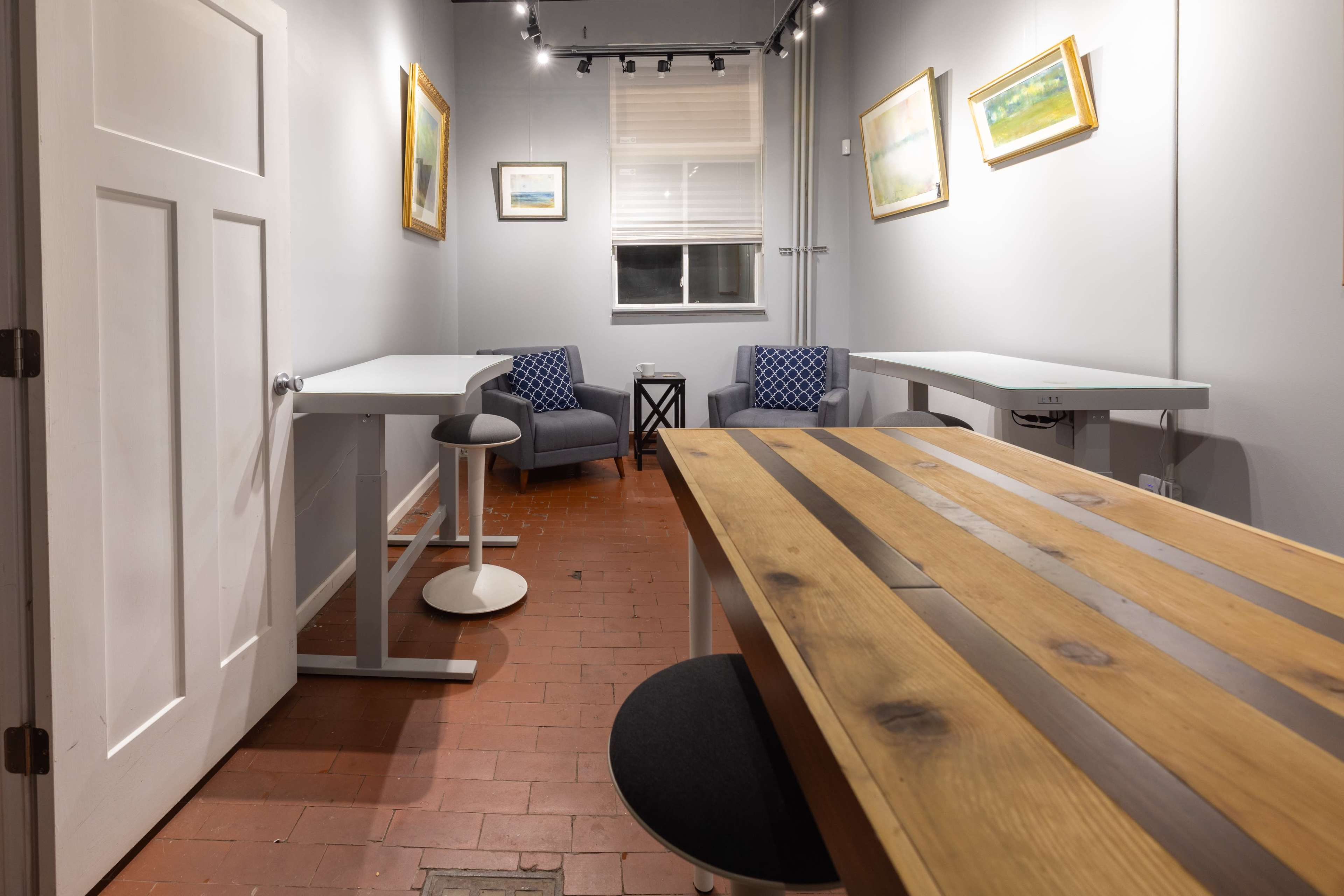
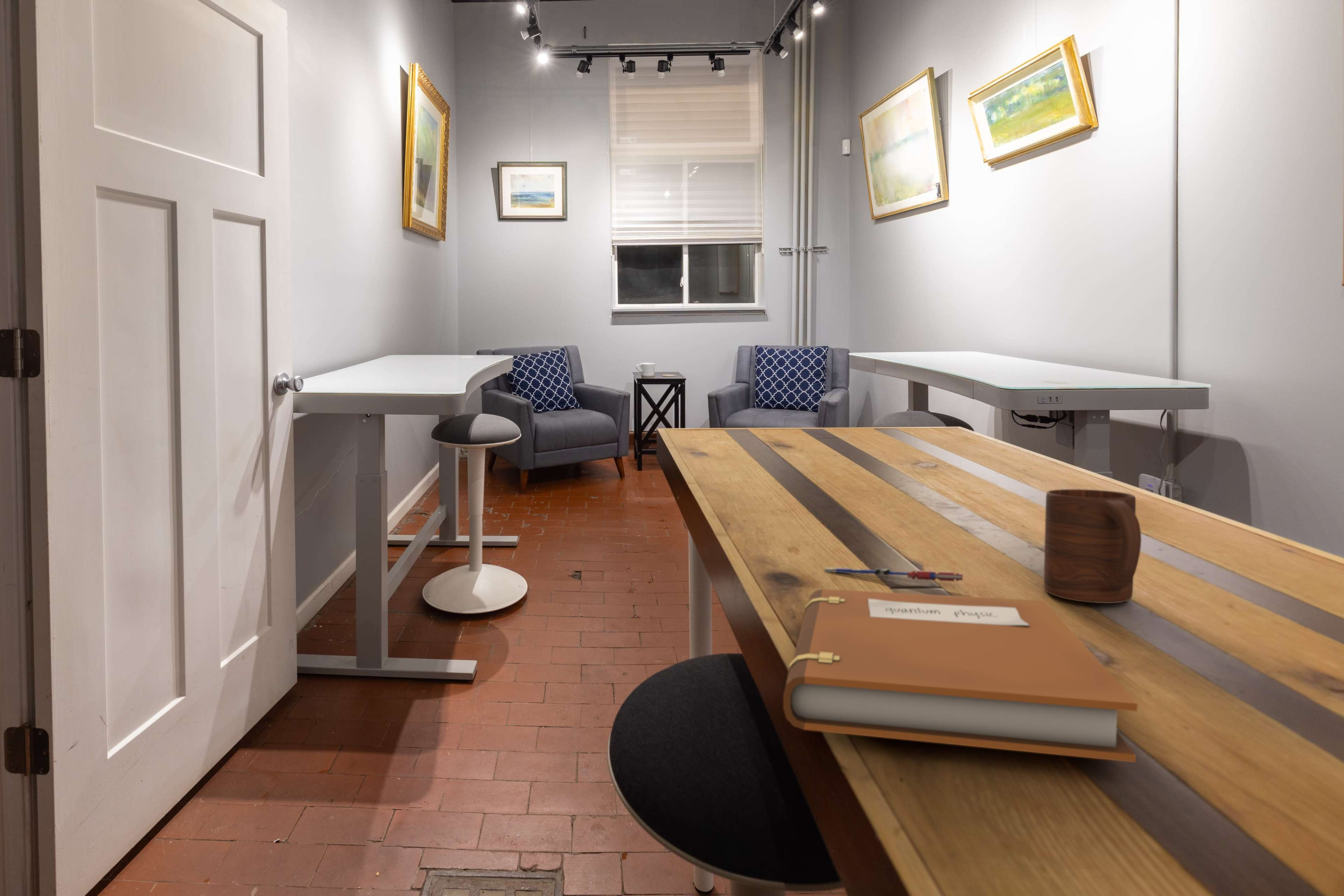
+ cup (1099, 547)
+ pen (891, 572)
+ notebook (932, 652)
